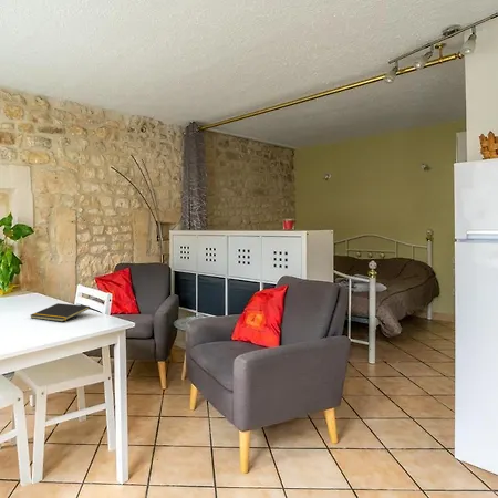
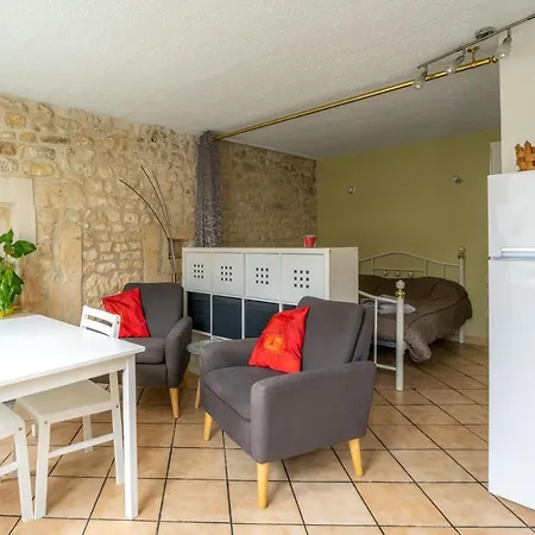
- notepad (60, 311)
